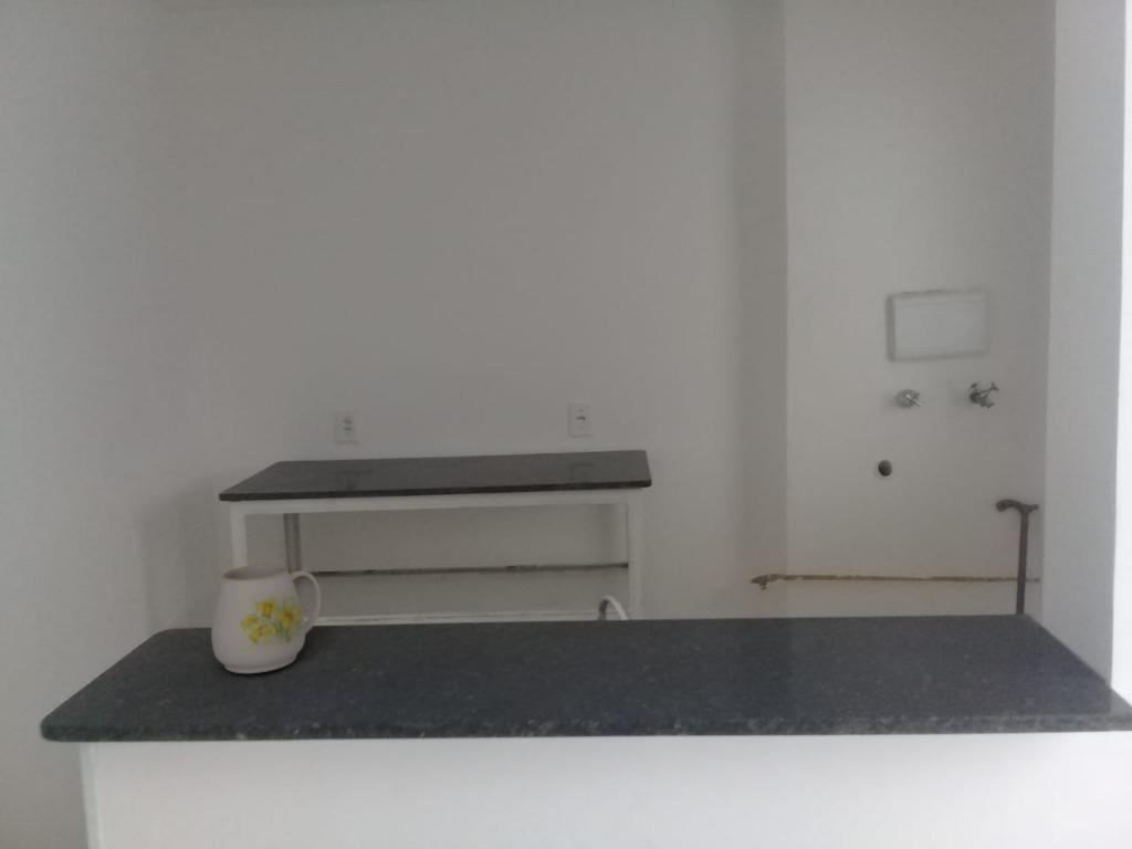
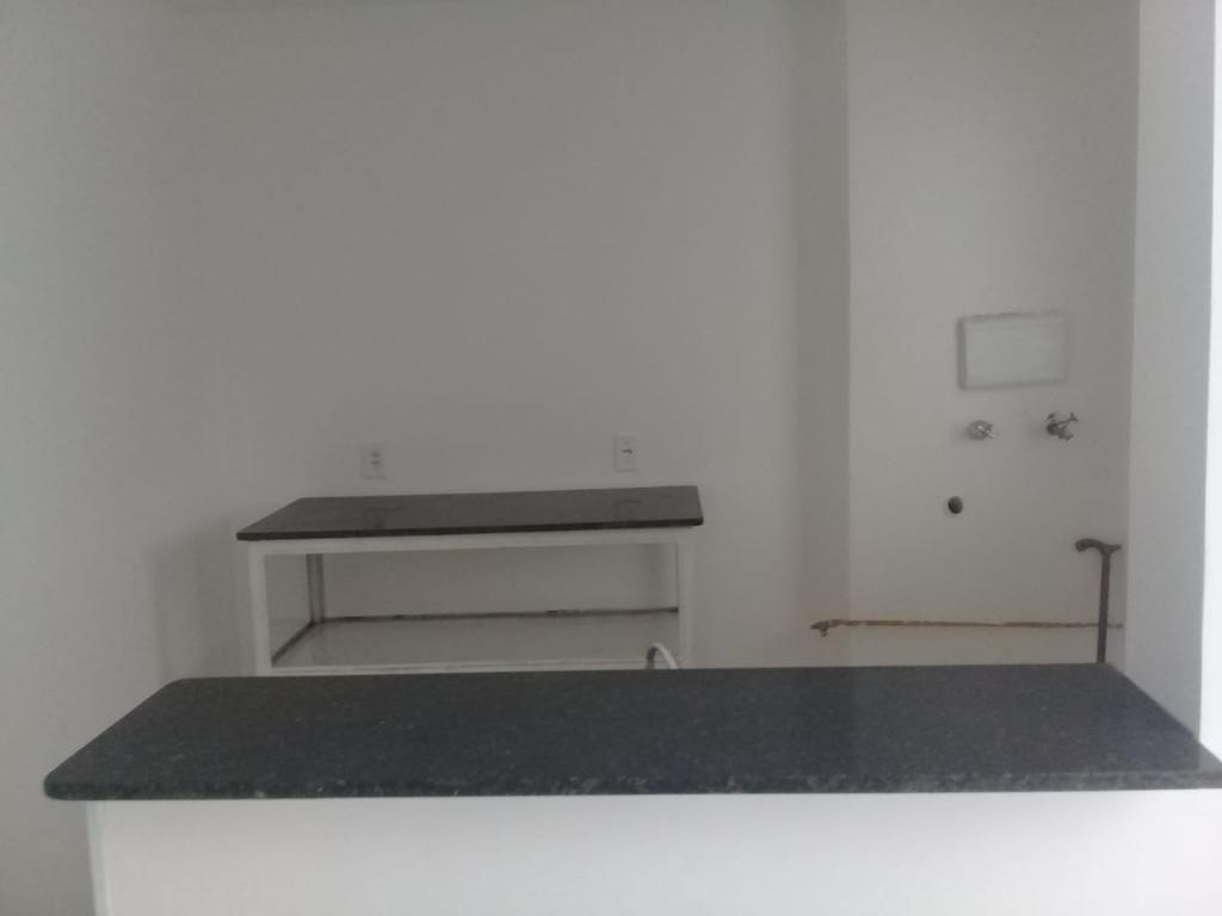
- mug (269, 614)
